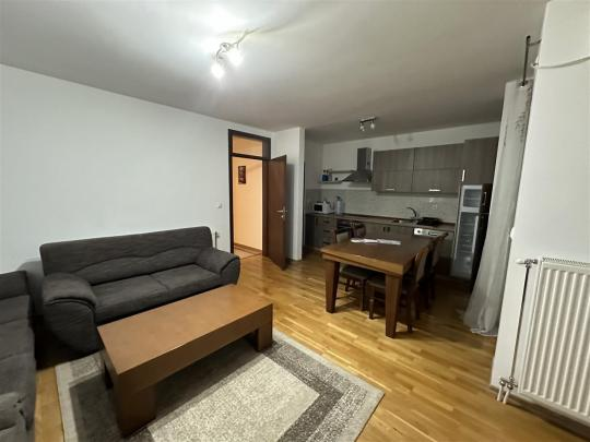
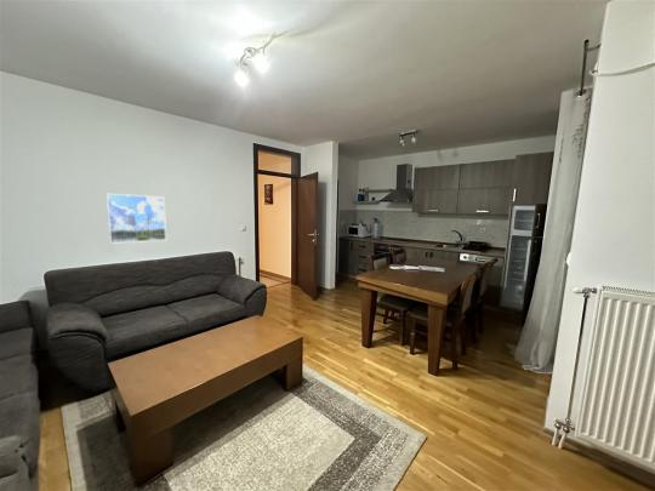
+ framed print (138, 218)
